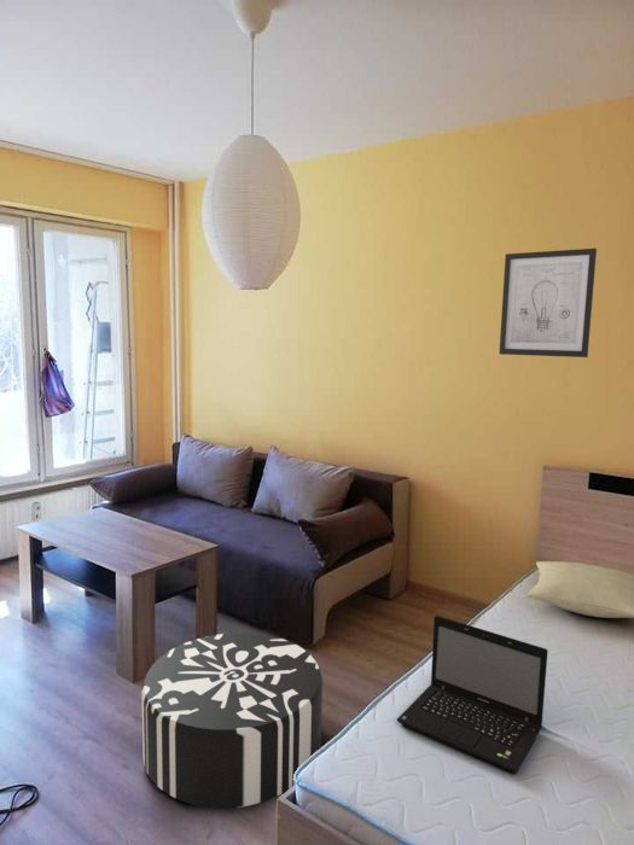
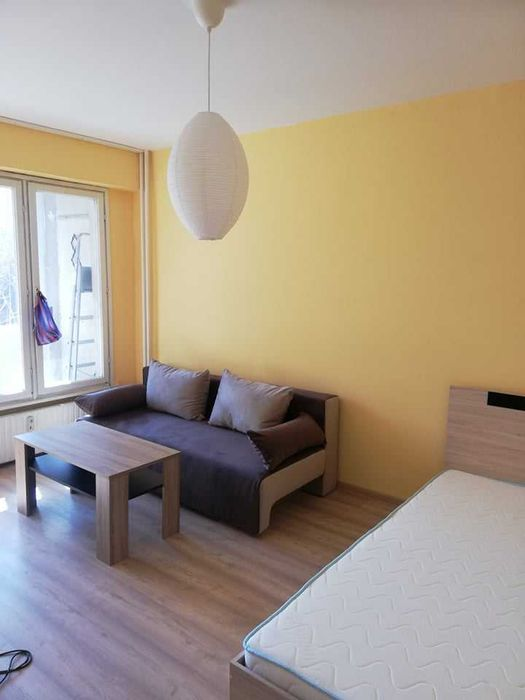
- pouf (233, 710)
- wall art (545, 304)
- pillow (587, 587)
- laptop (471, 687)
